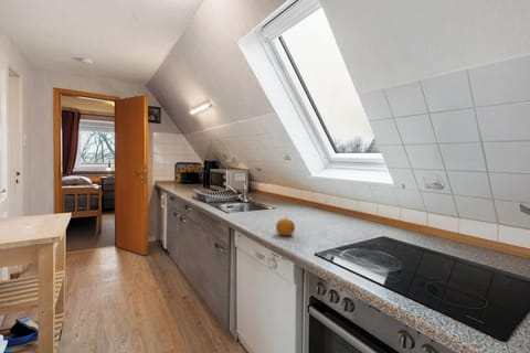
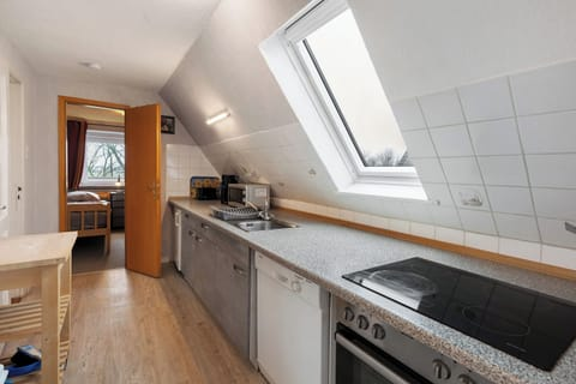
- fruit (285, 225)
